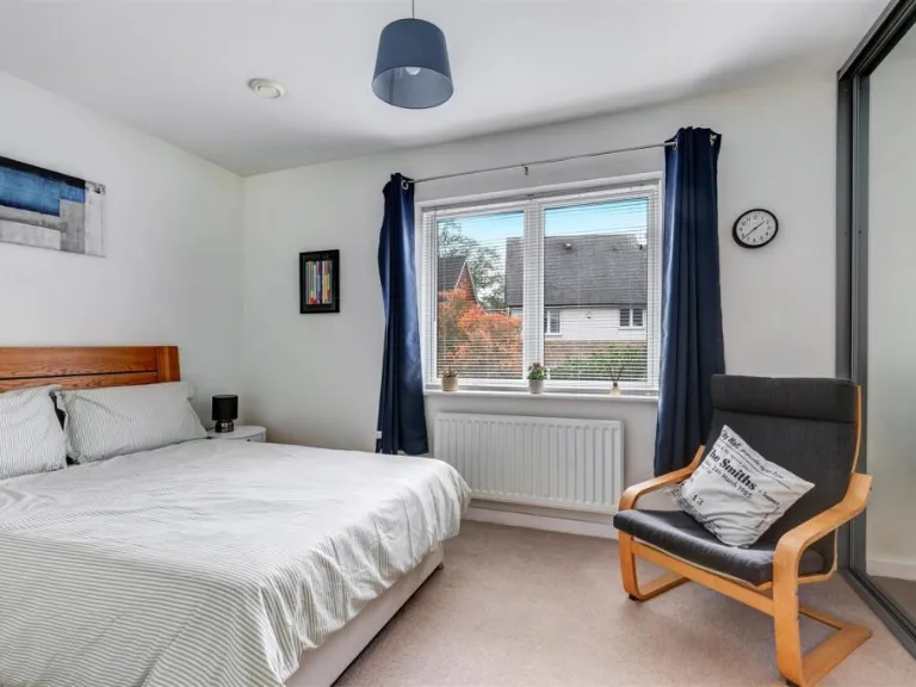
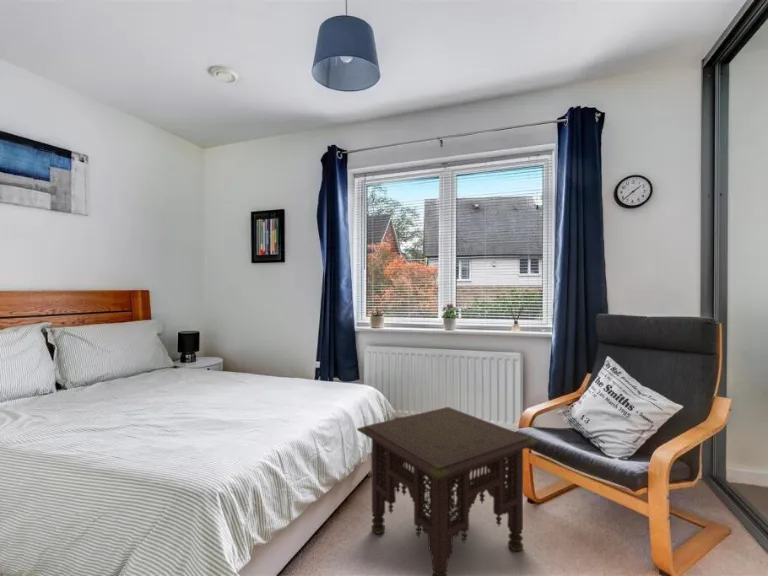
+ side table (444, 485)
